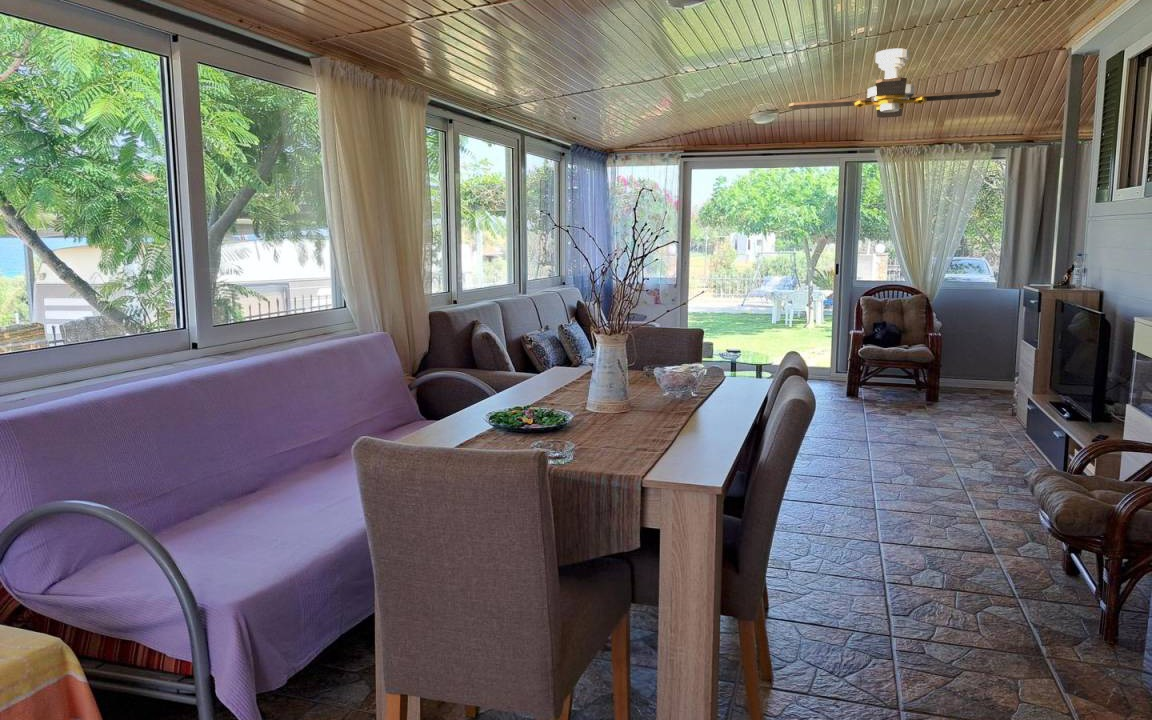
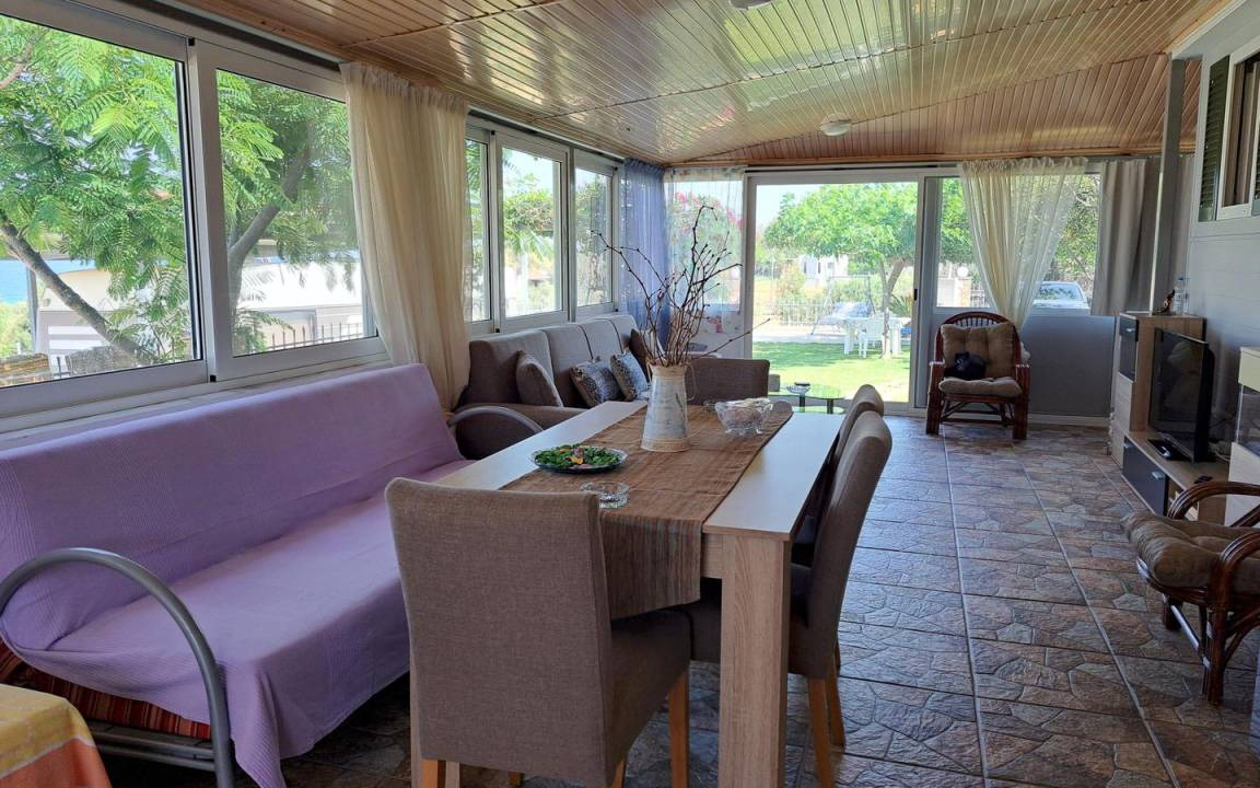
- ceiling fan (891, 81)
